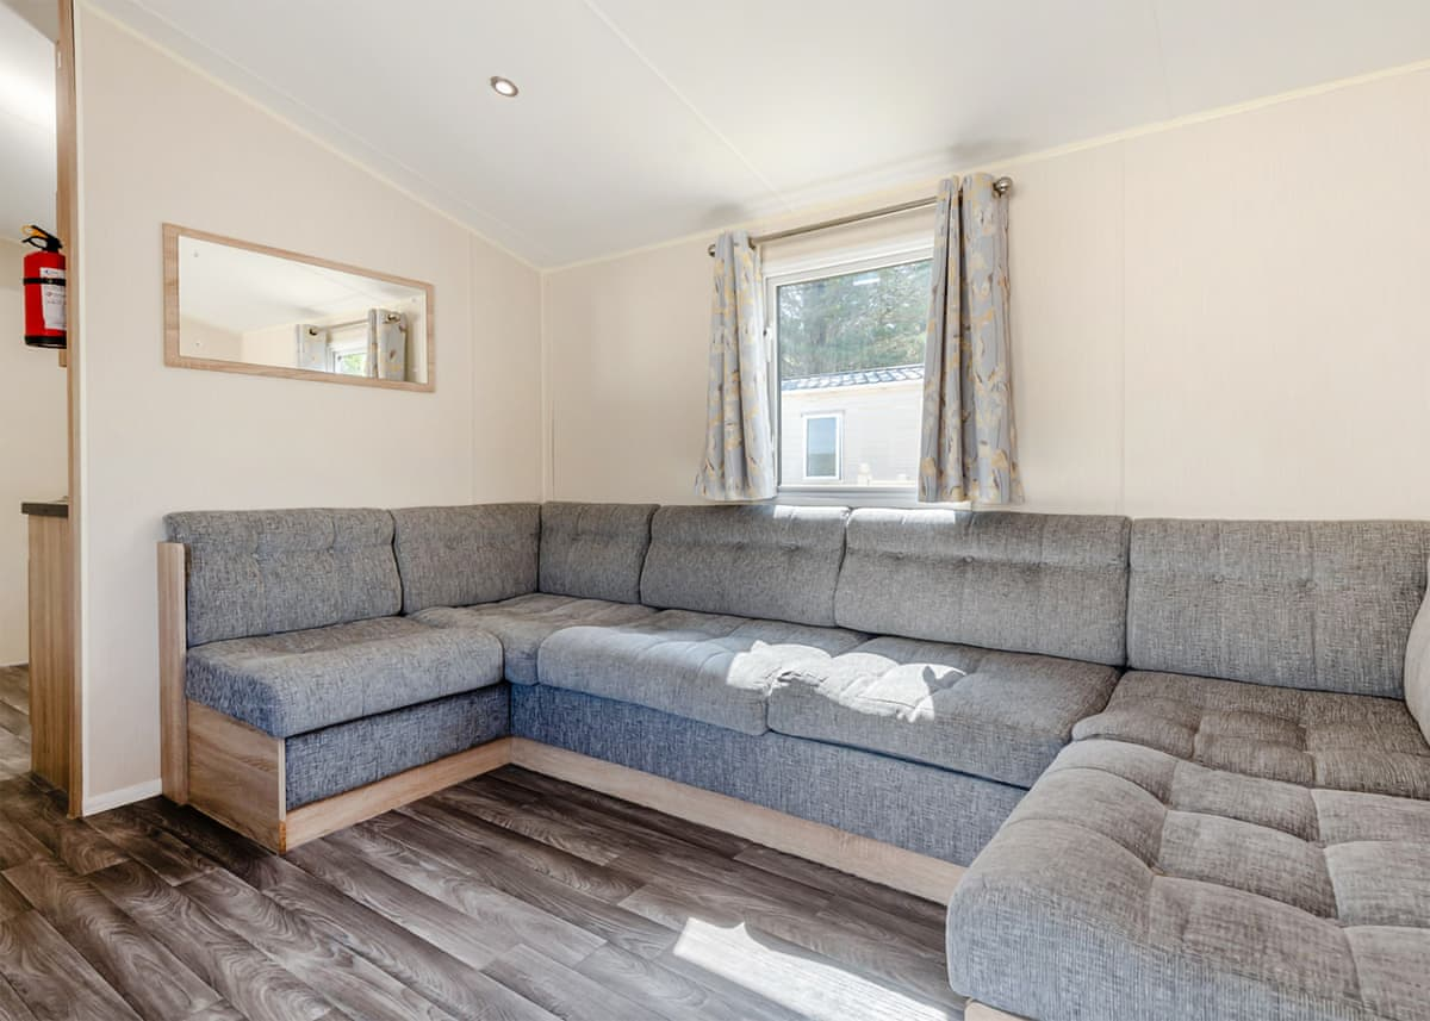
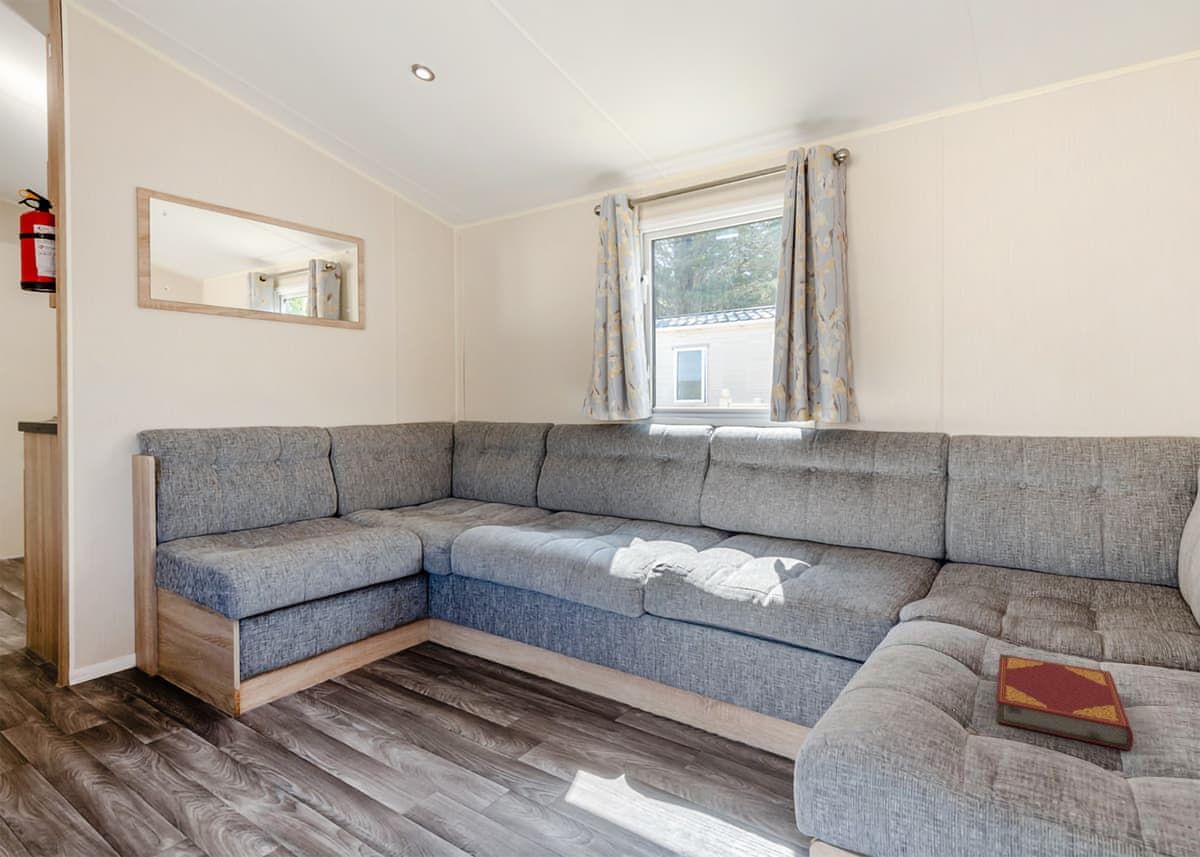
+ hardback book (1057, 695)
